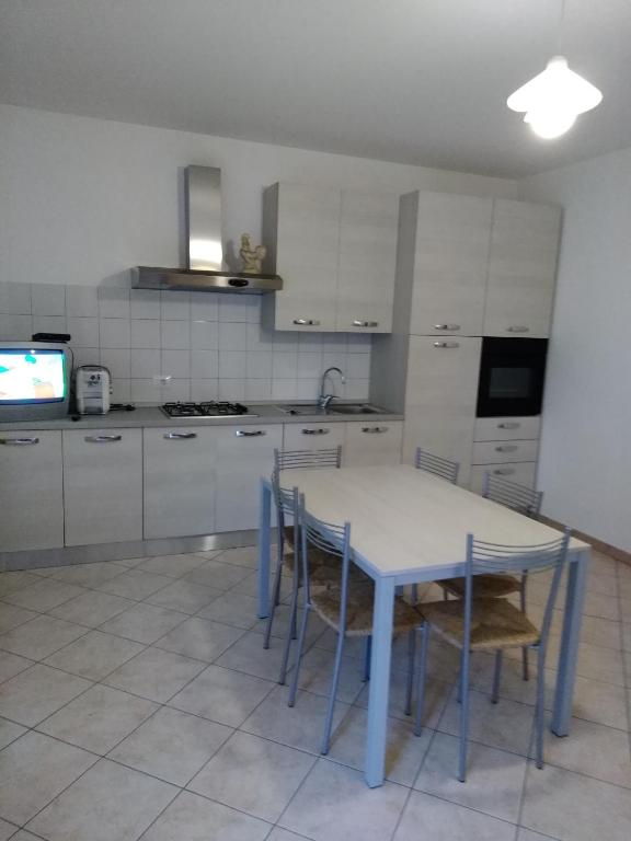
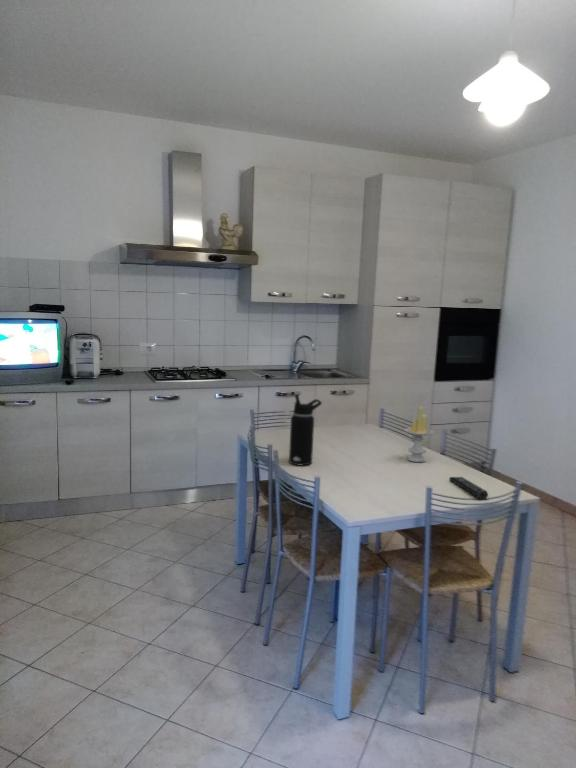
+ candle (418, 432)
+ water bottle (305, 428)
+ remote control (467, 486)
